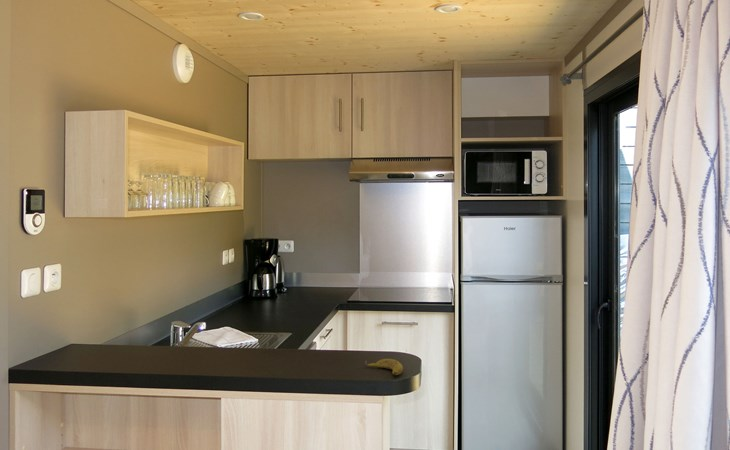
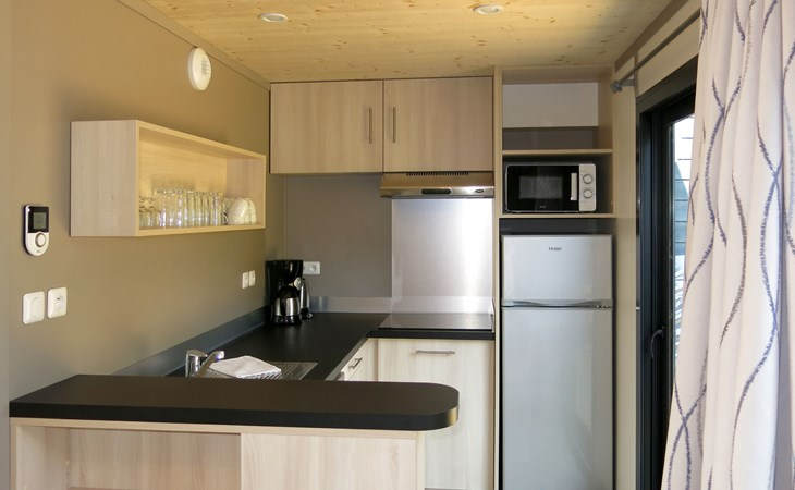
- banana (385, 366)
